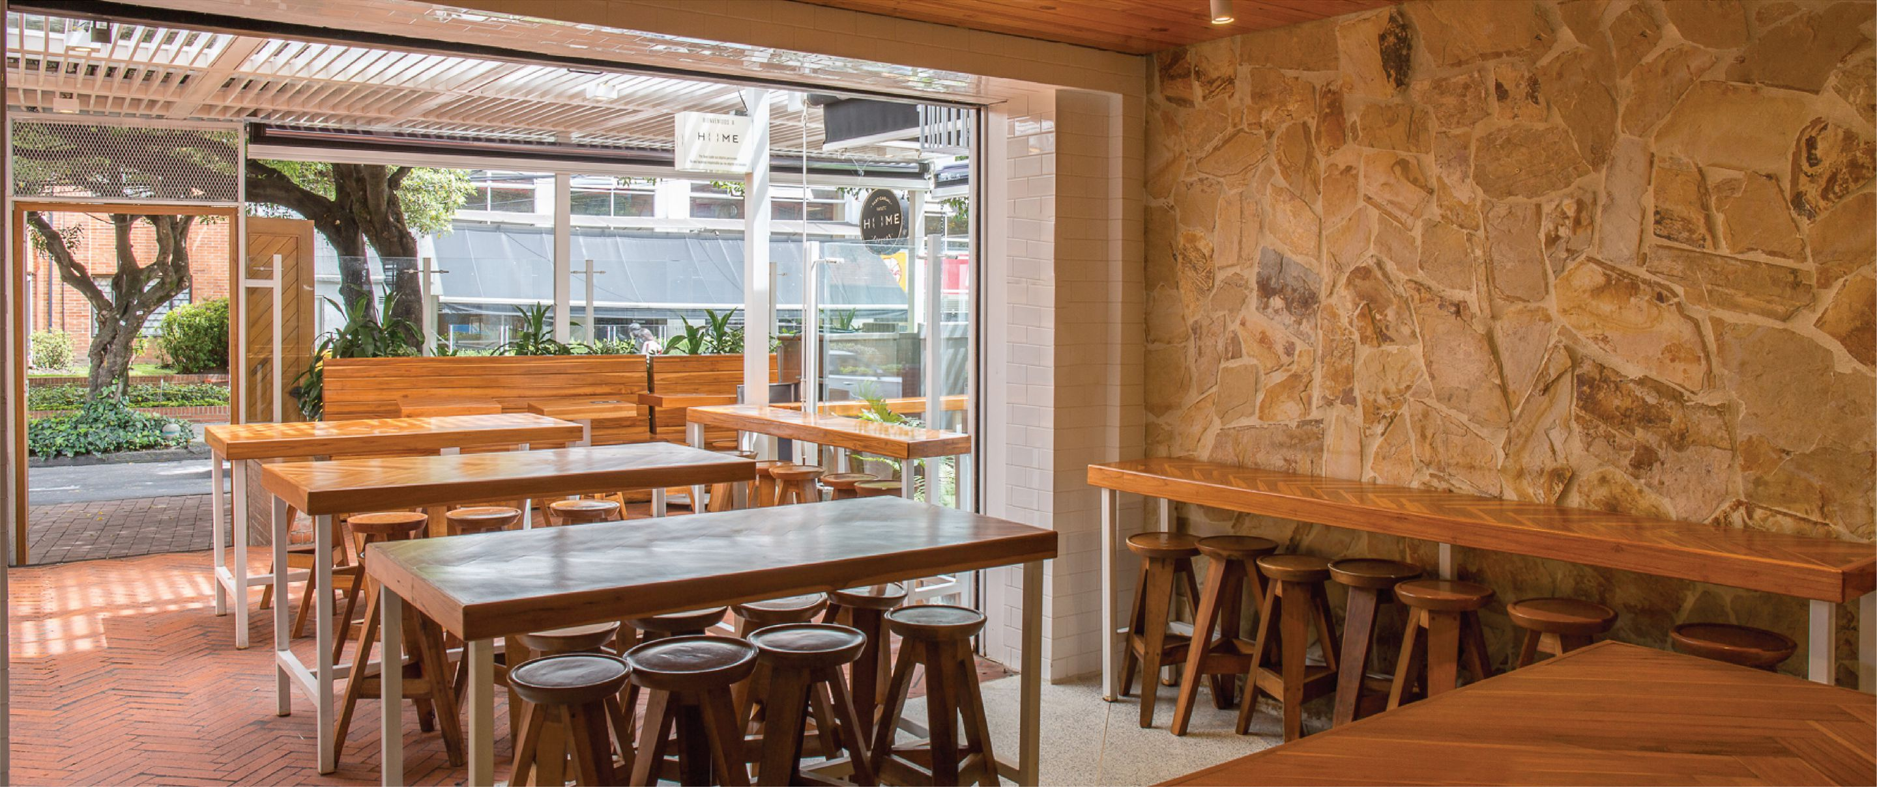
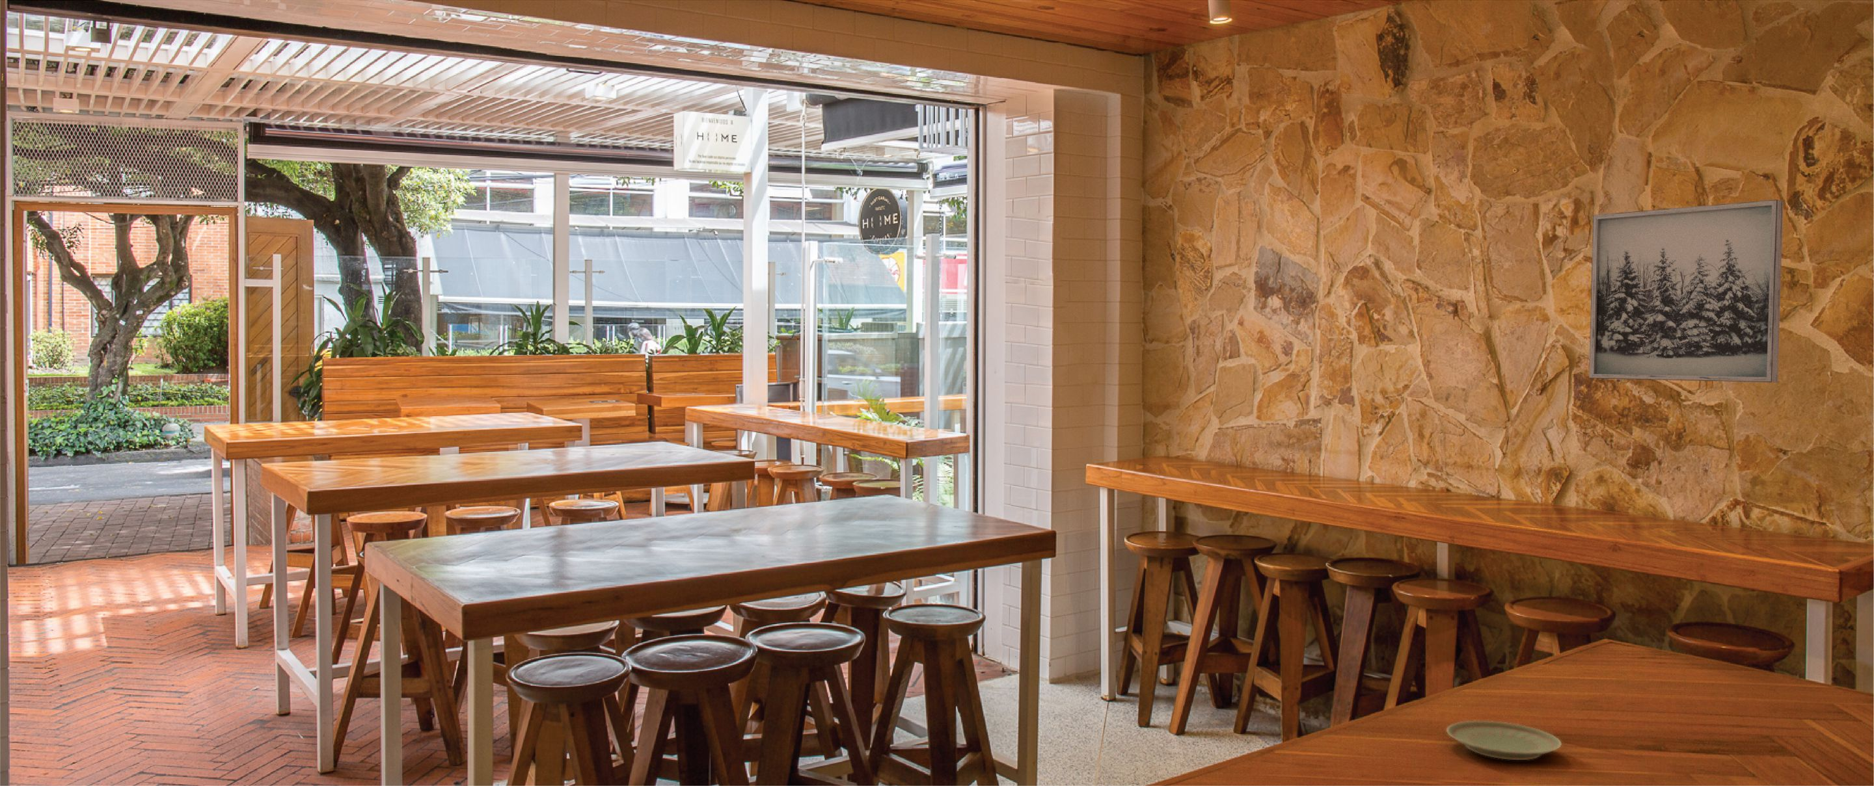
+ plate (1502, 743)
+ wall art (1680, 294)
